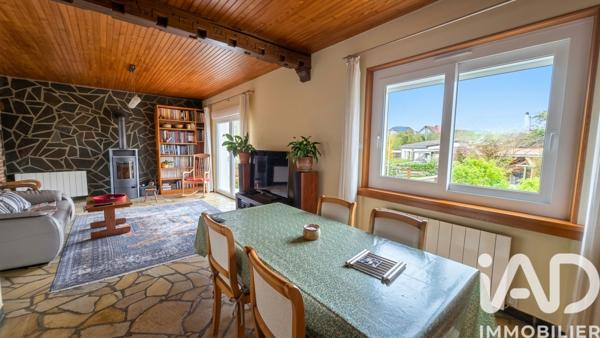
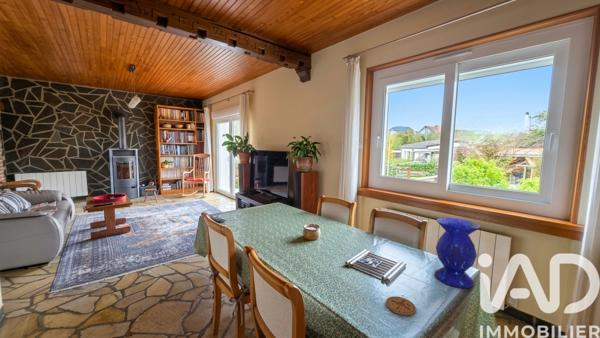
+ vase (455, 251)
+ coaster (400, 305)
